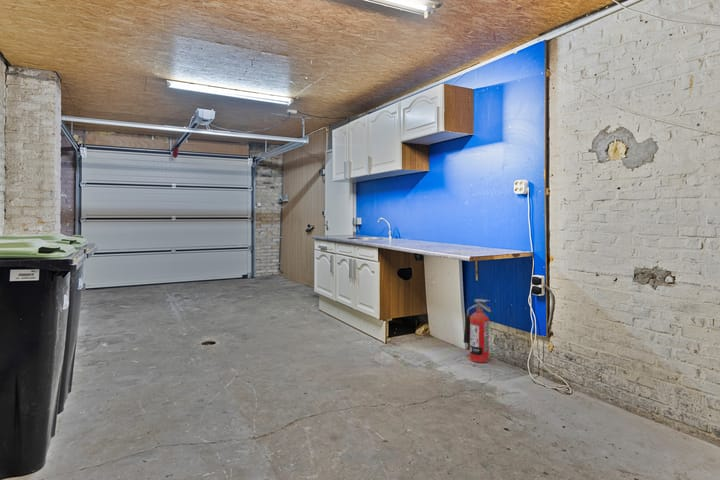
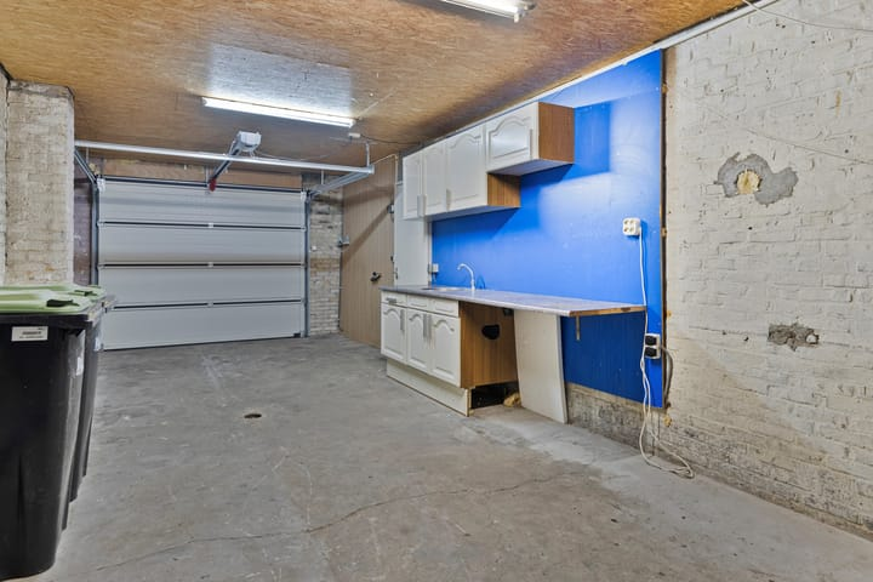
- fire extinguisher (478, 329)
